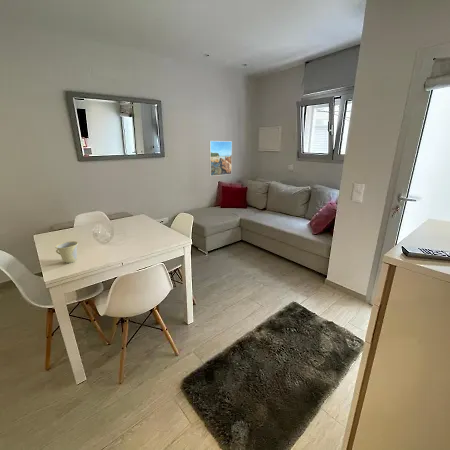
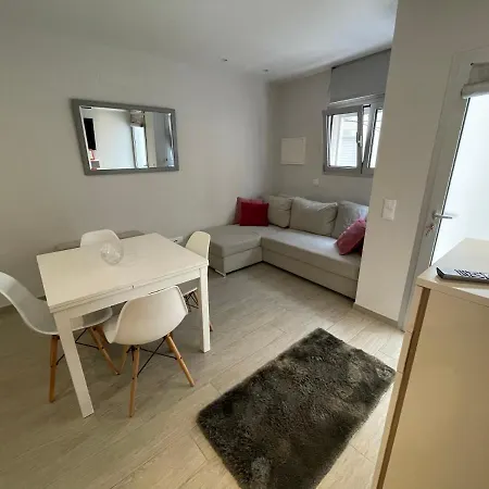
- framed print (220, 158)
- cup (68, 252)
